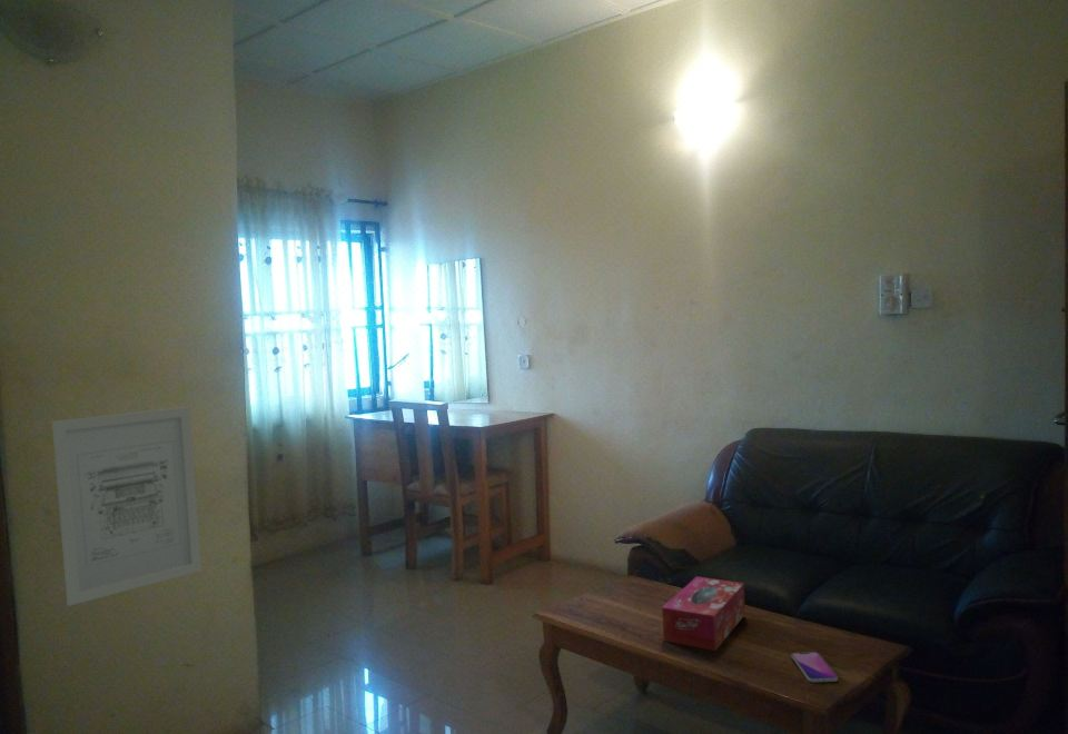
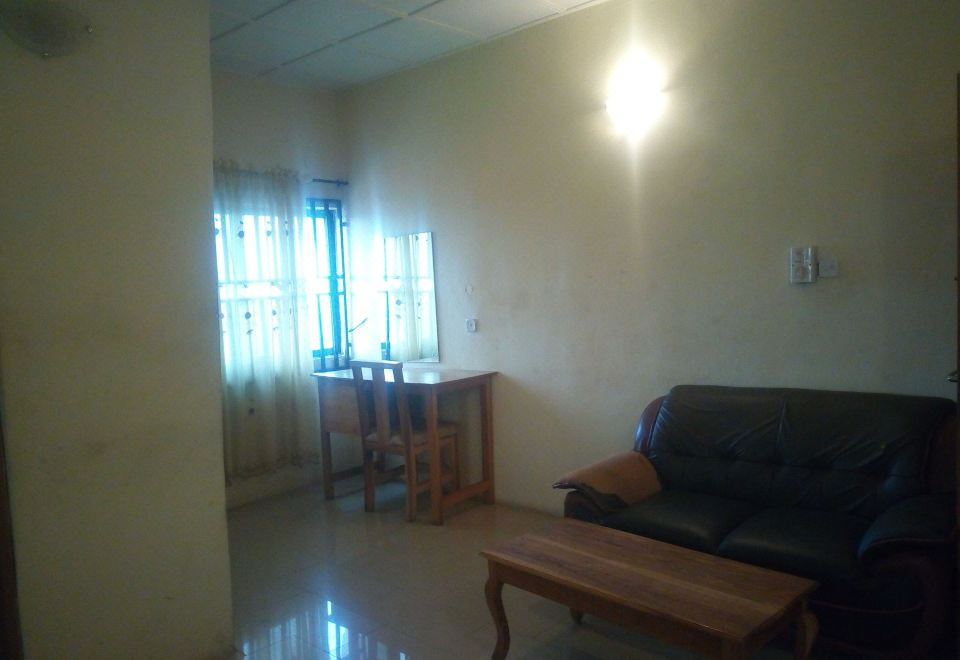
- smartphone (813, 666)
- wall art (131, 500)
- tissue box (704, 611)
